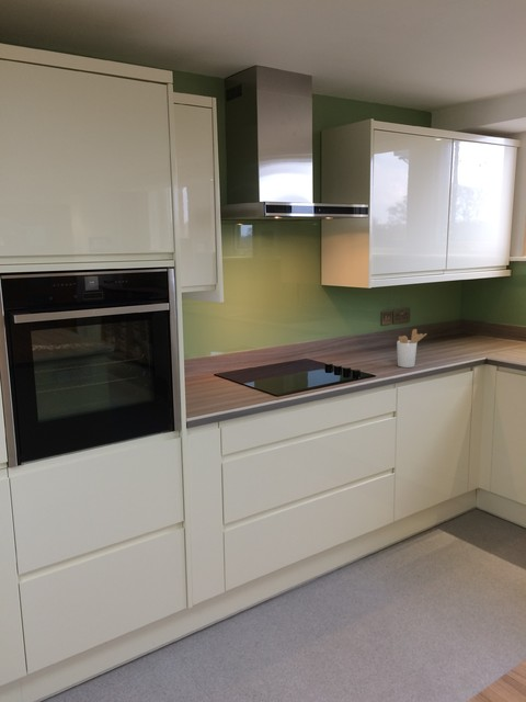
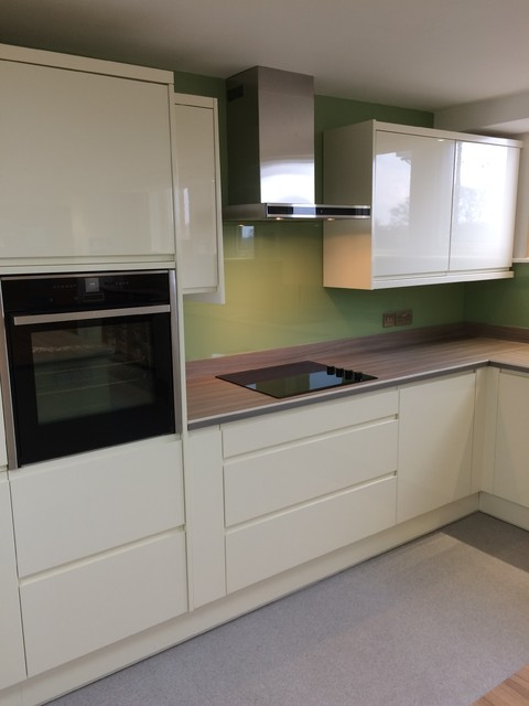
- utensil holder (411, 348)
